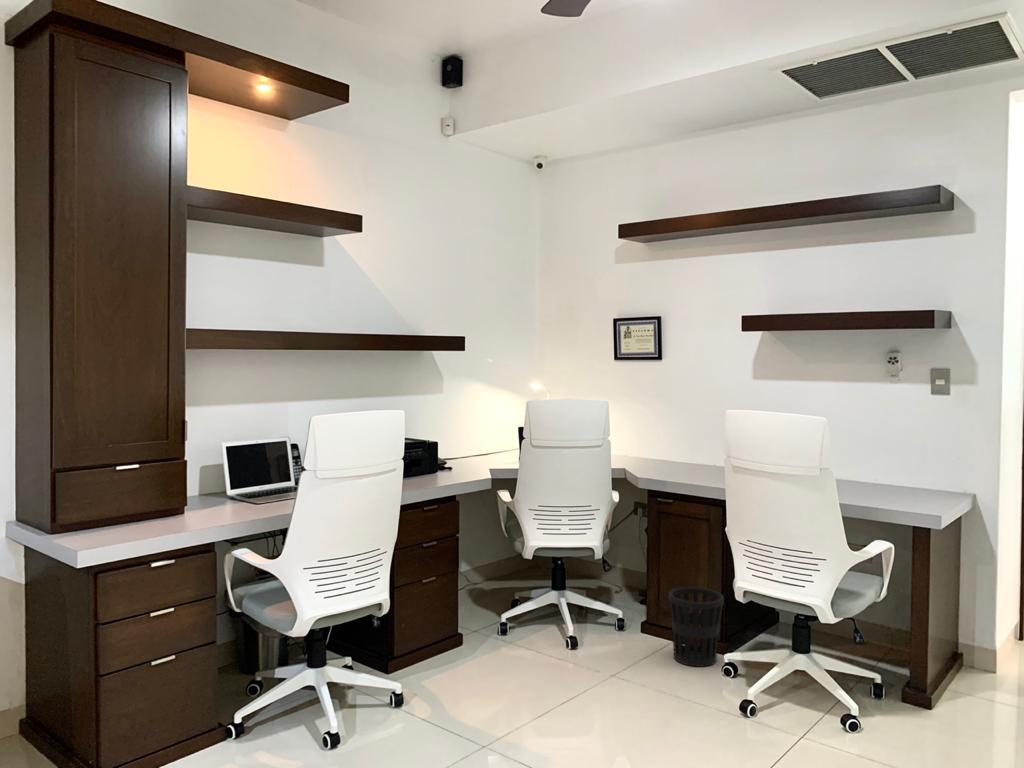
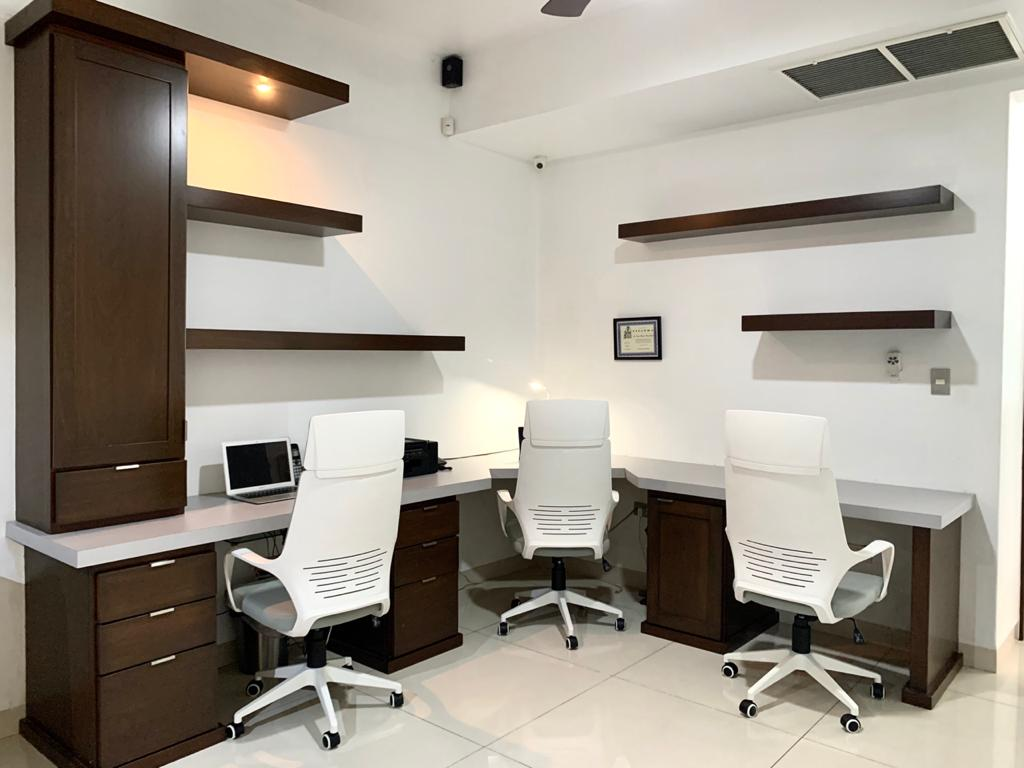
- wastebasket (695, 626)
